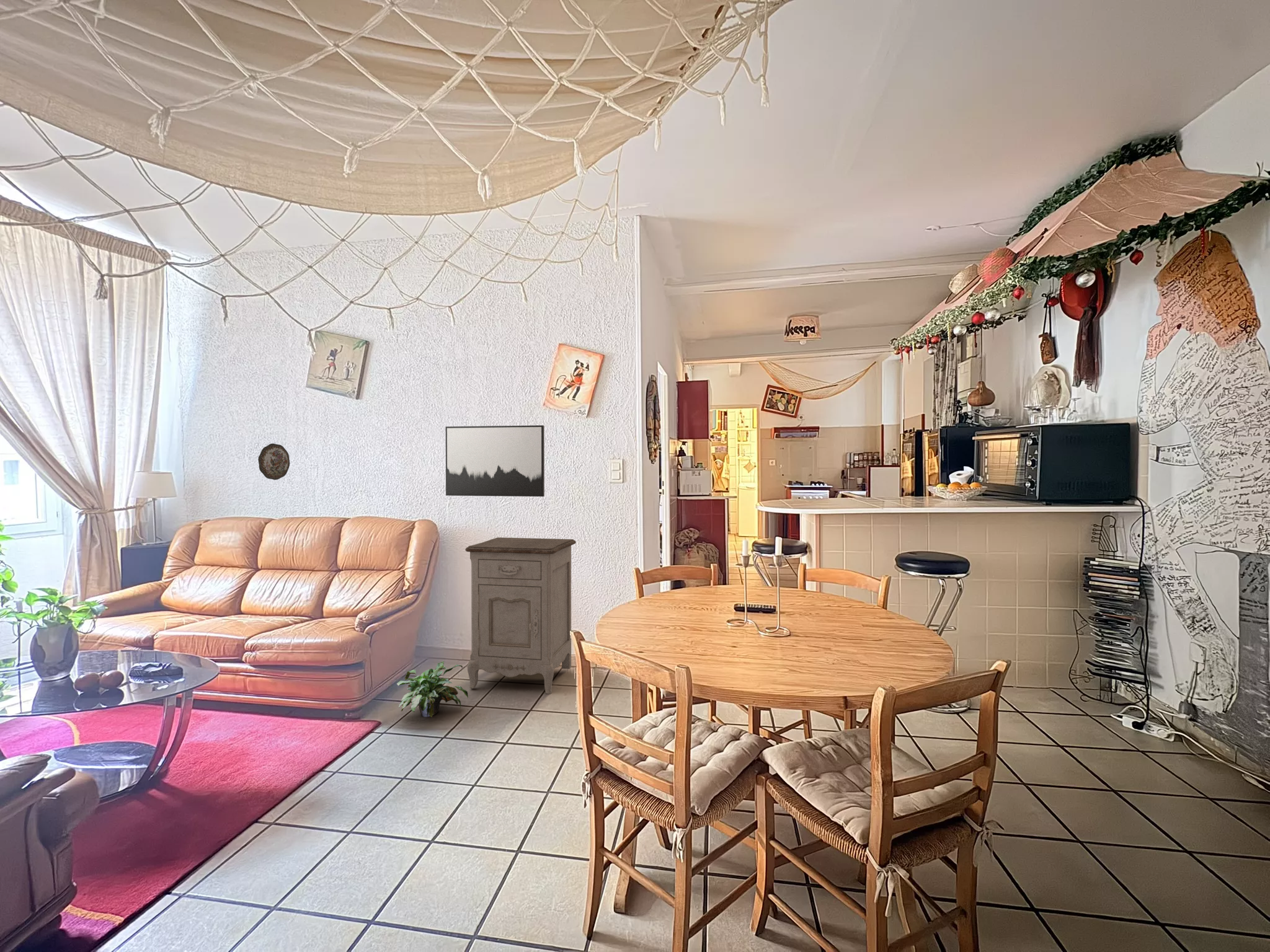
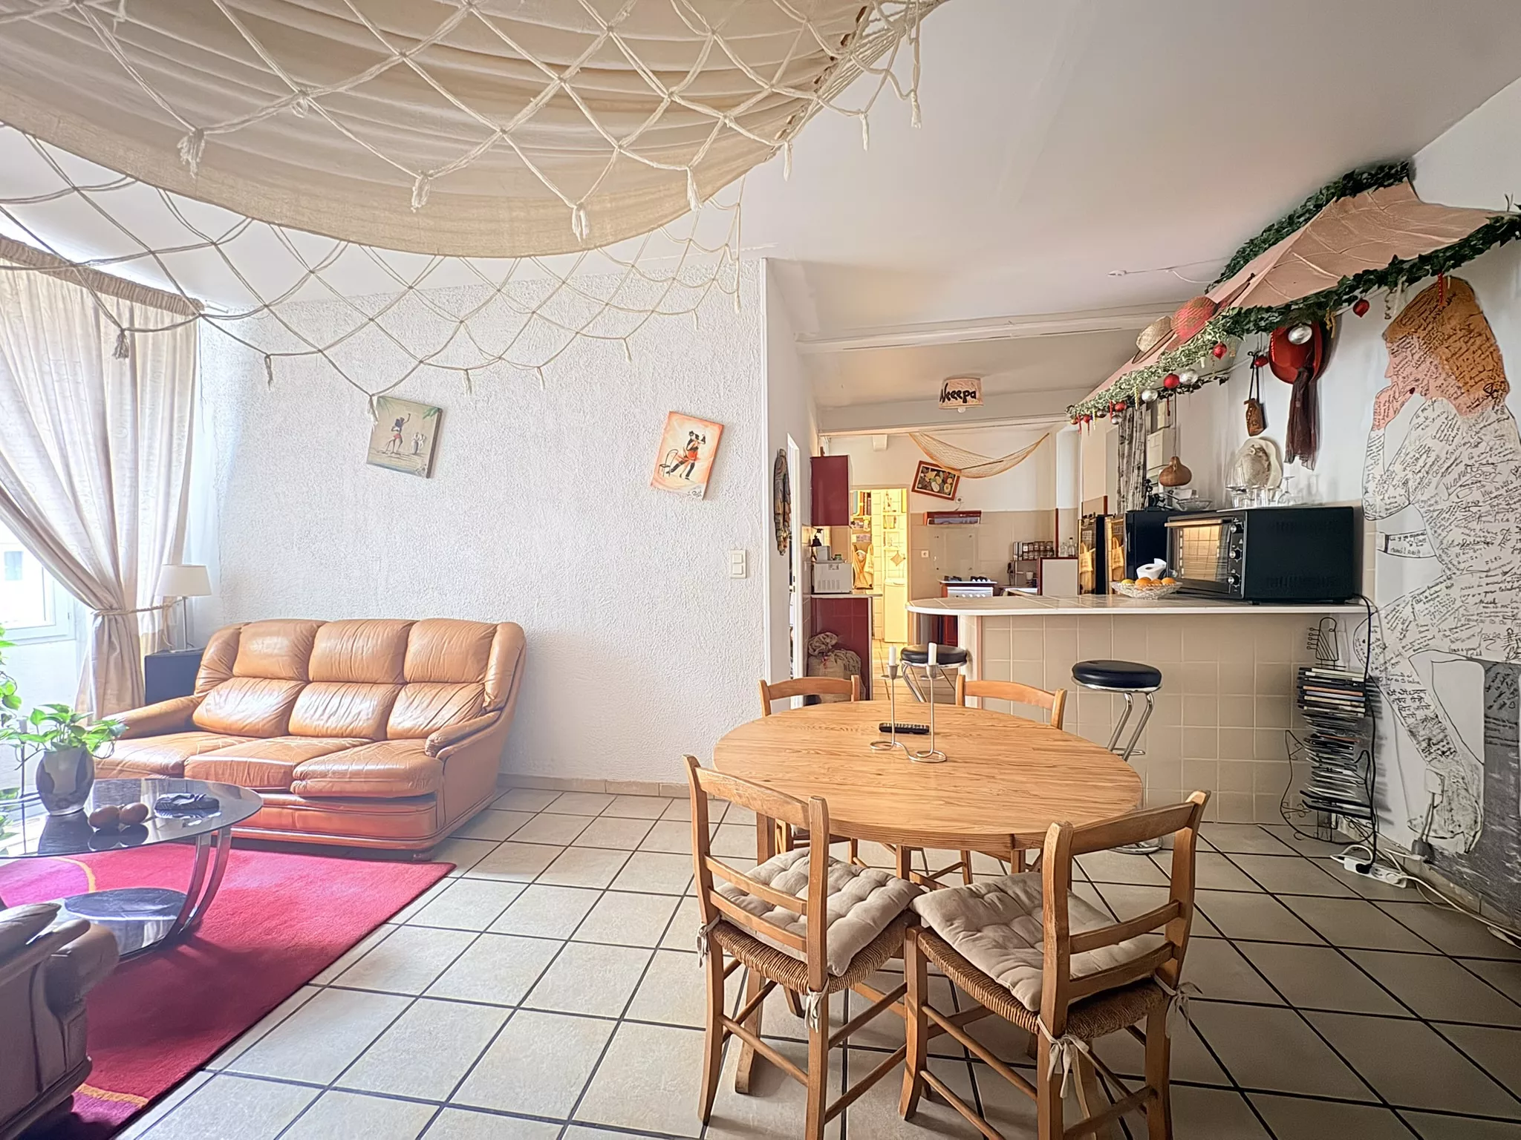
- potted plant (430, 689)
- decorative plate (275, 461)
- nightstand (520, 612)
- wall art (494, 461)
